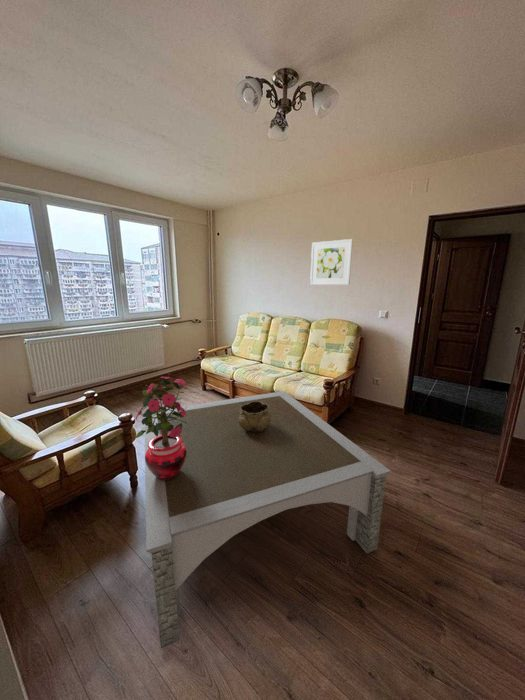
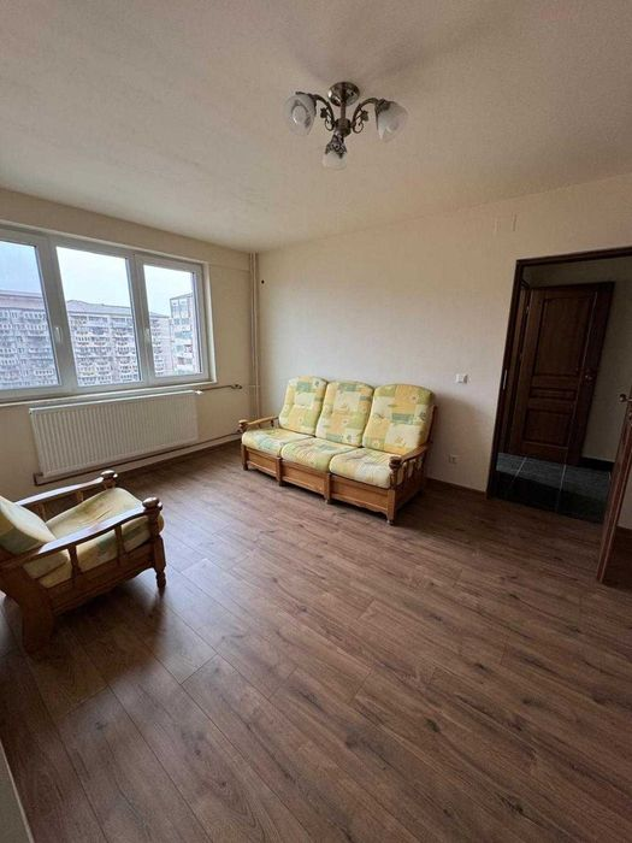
- potted flower (163, 429)
- decorative bowl (254, 417)
- coffee table (245, 471)
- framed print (330, 263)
